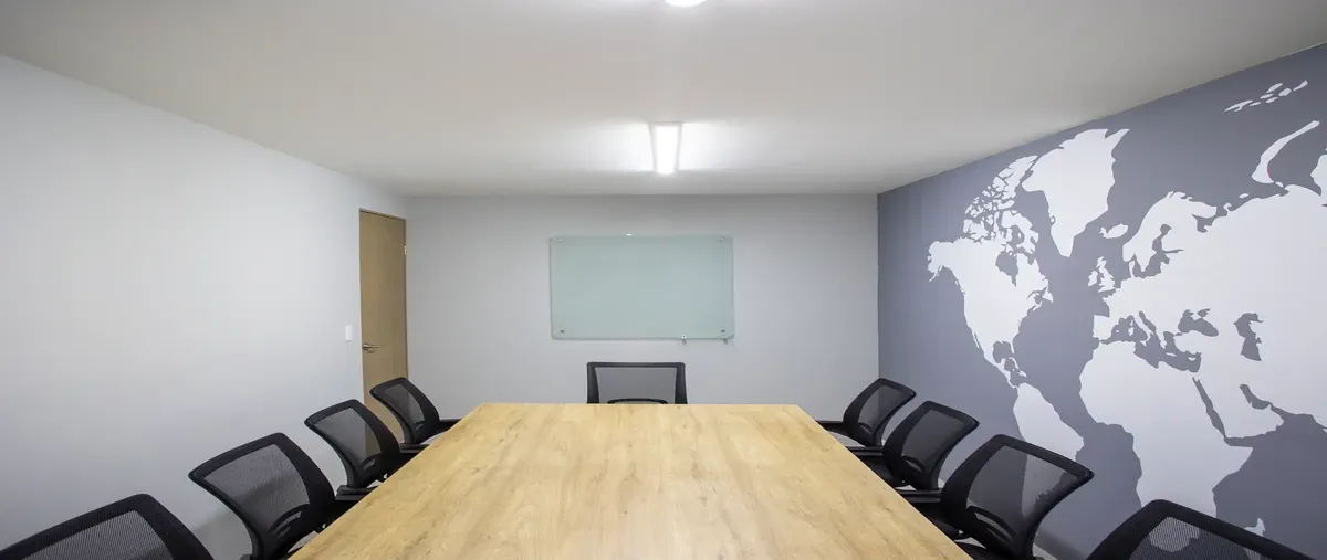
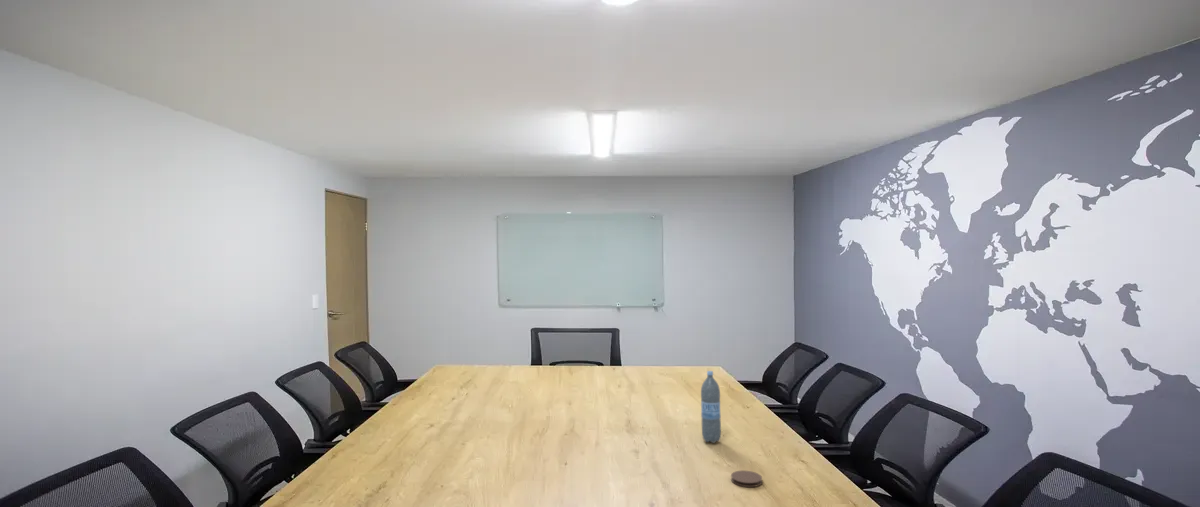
+ coaster (746, 478)
+ water bottle (710, 406)
